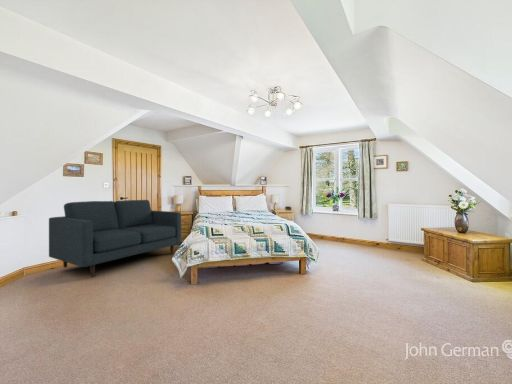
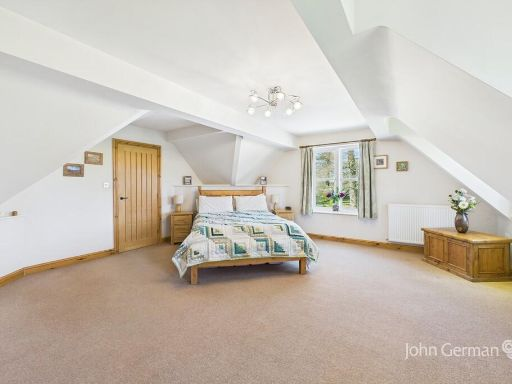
- sofa (123, 230)
